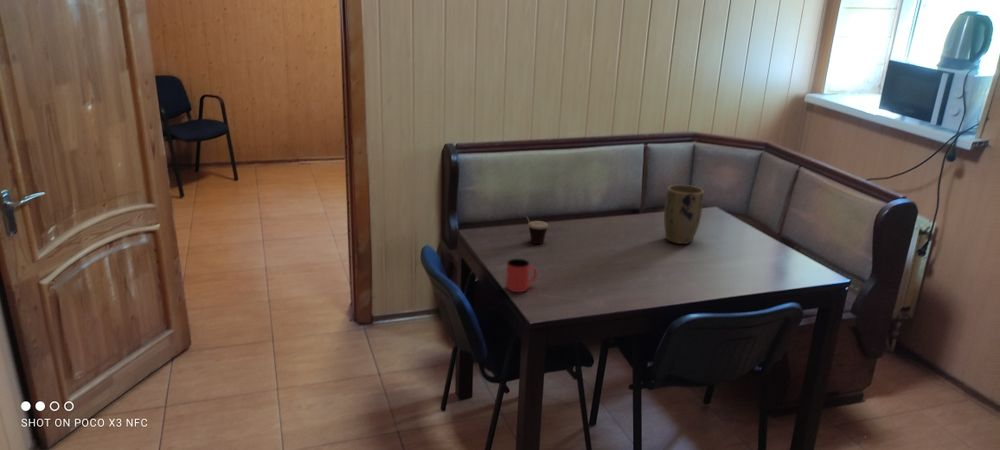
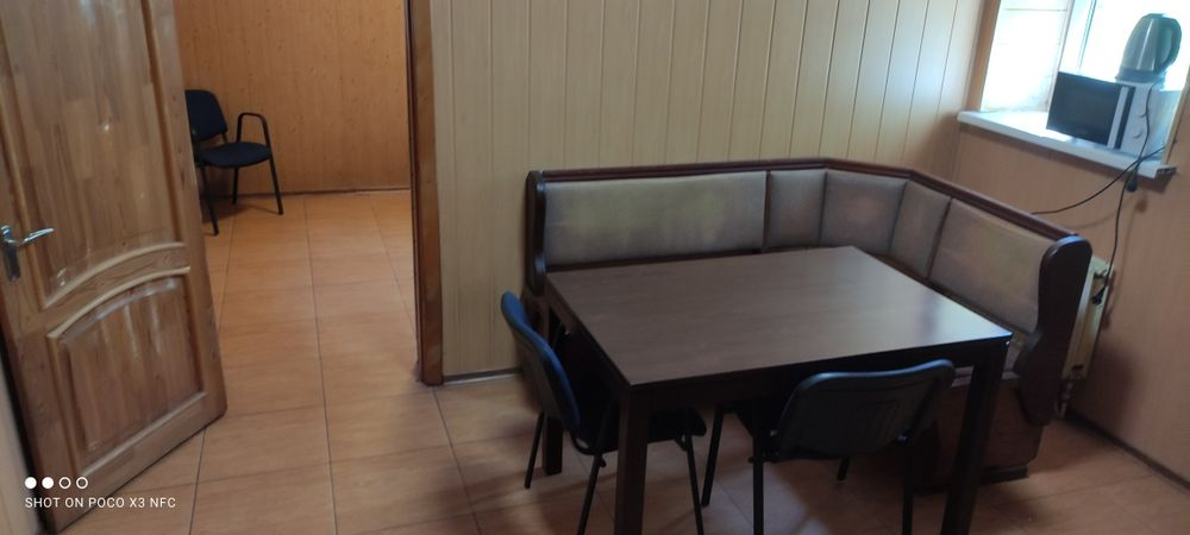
- plant pot (682, 214)
- cup (531, 227)
- cup (522, 275)
